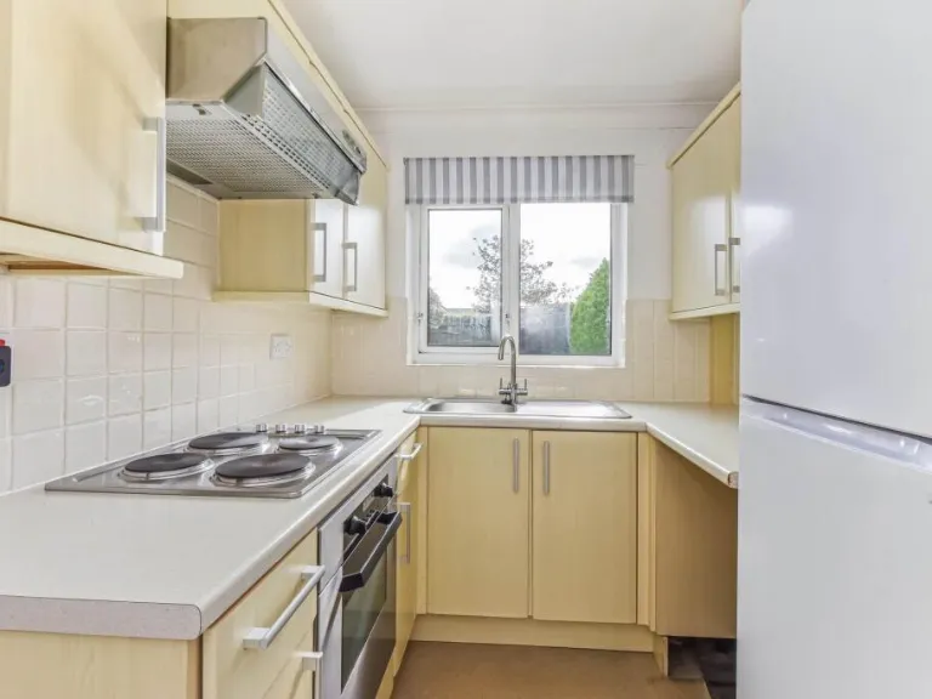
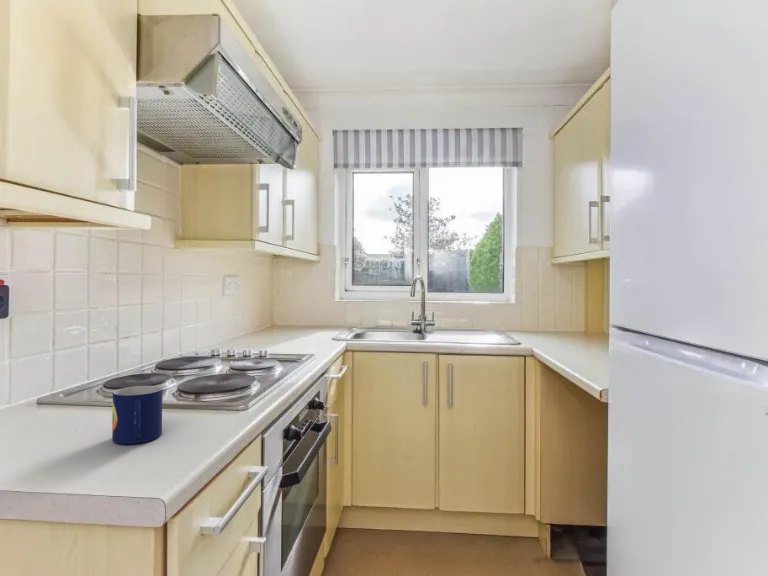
+ mug (137, 416)
